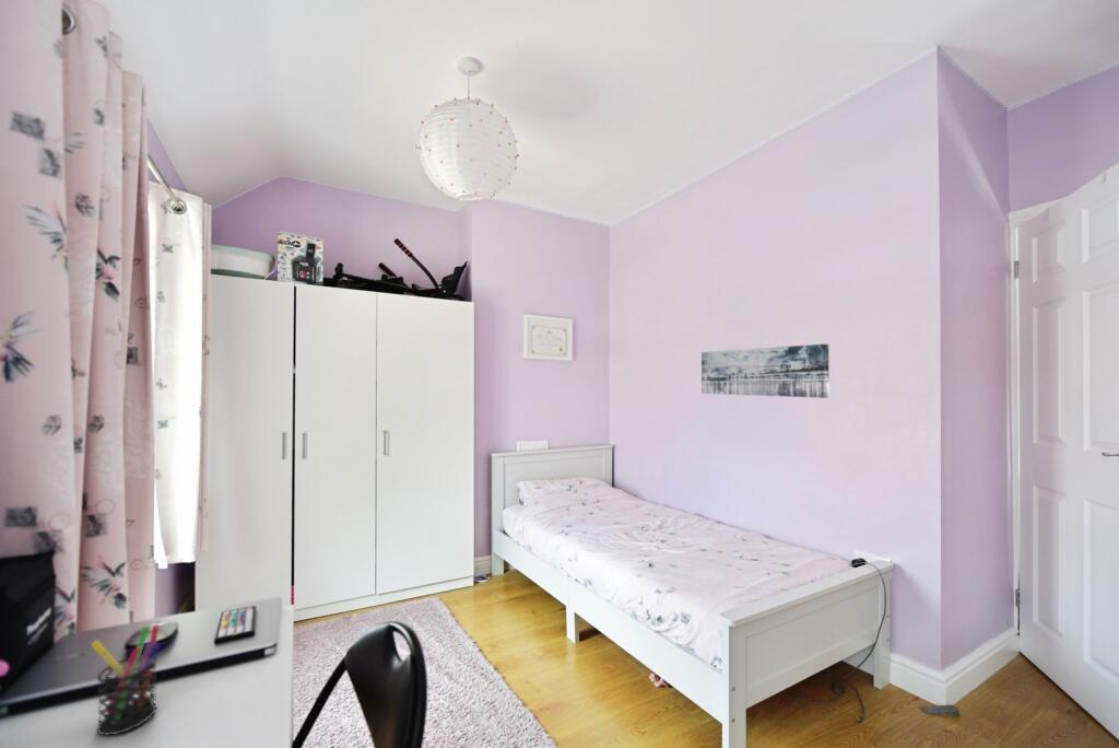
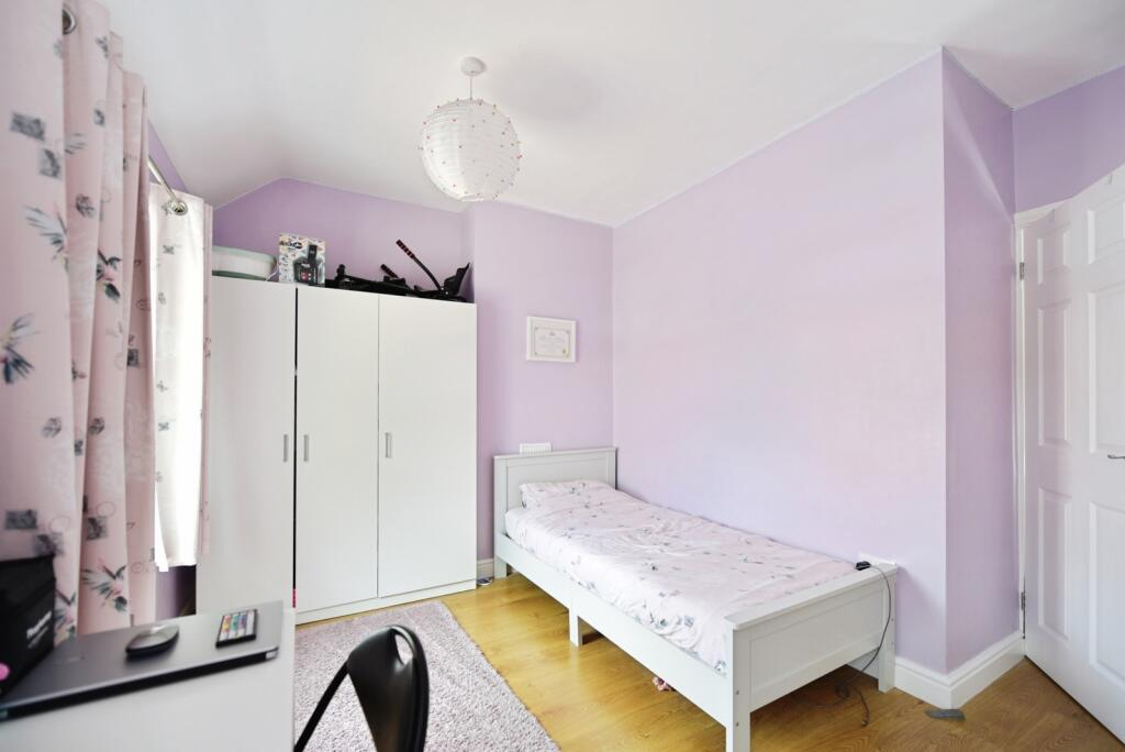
- wall art (756, 372)
- pen holder (133, 670)
